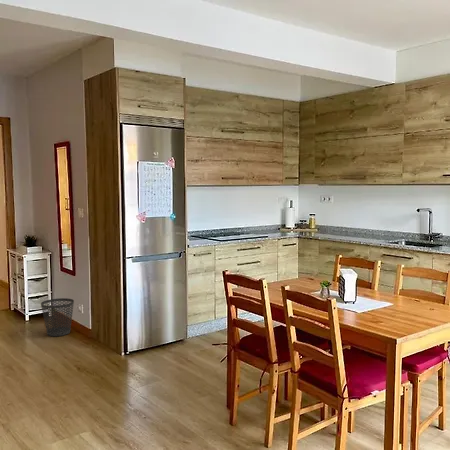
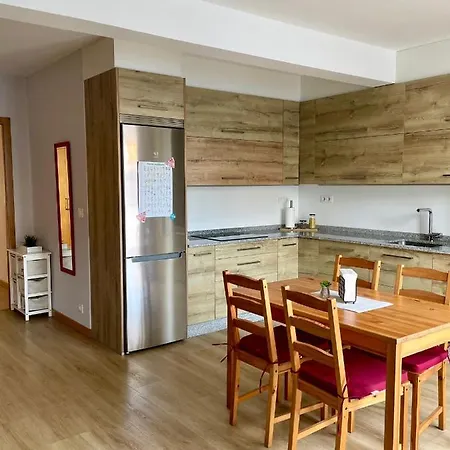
- wastebasket (58, 317)
